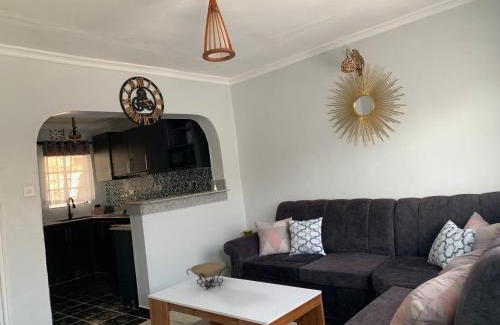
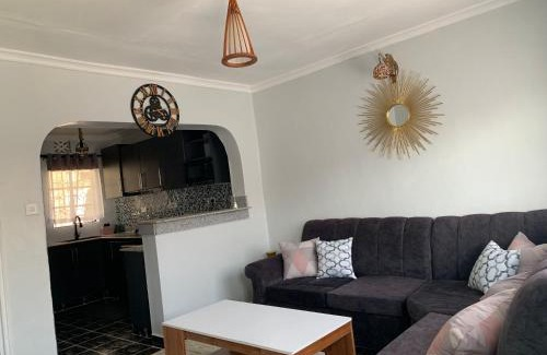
- decorative bowl (209, 276)
